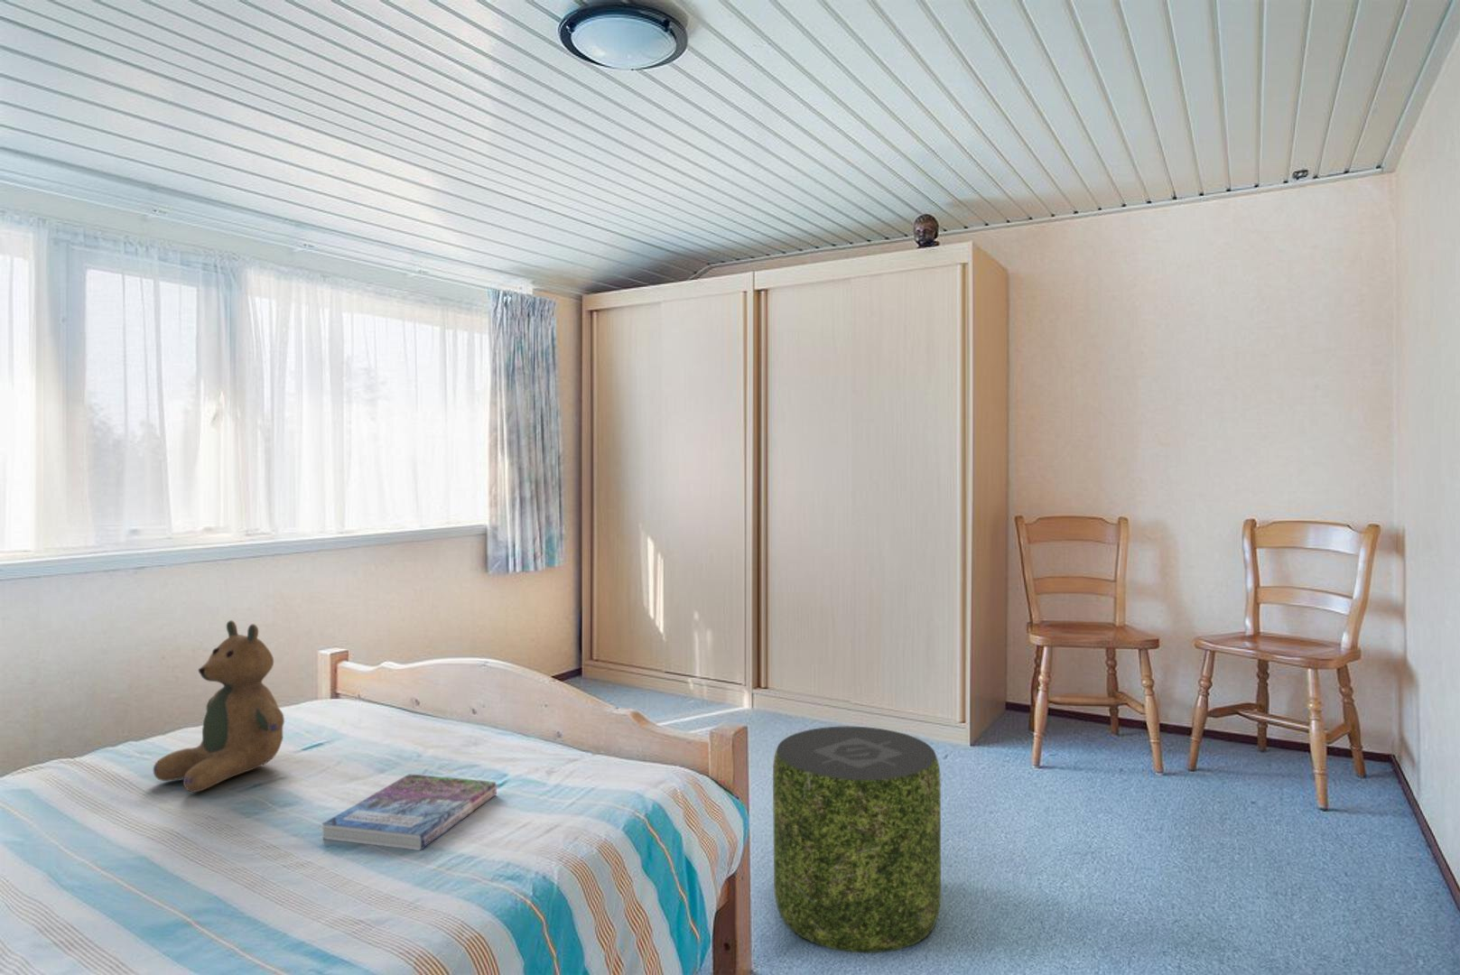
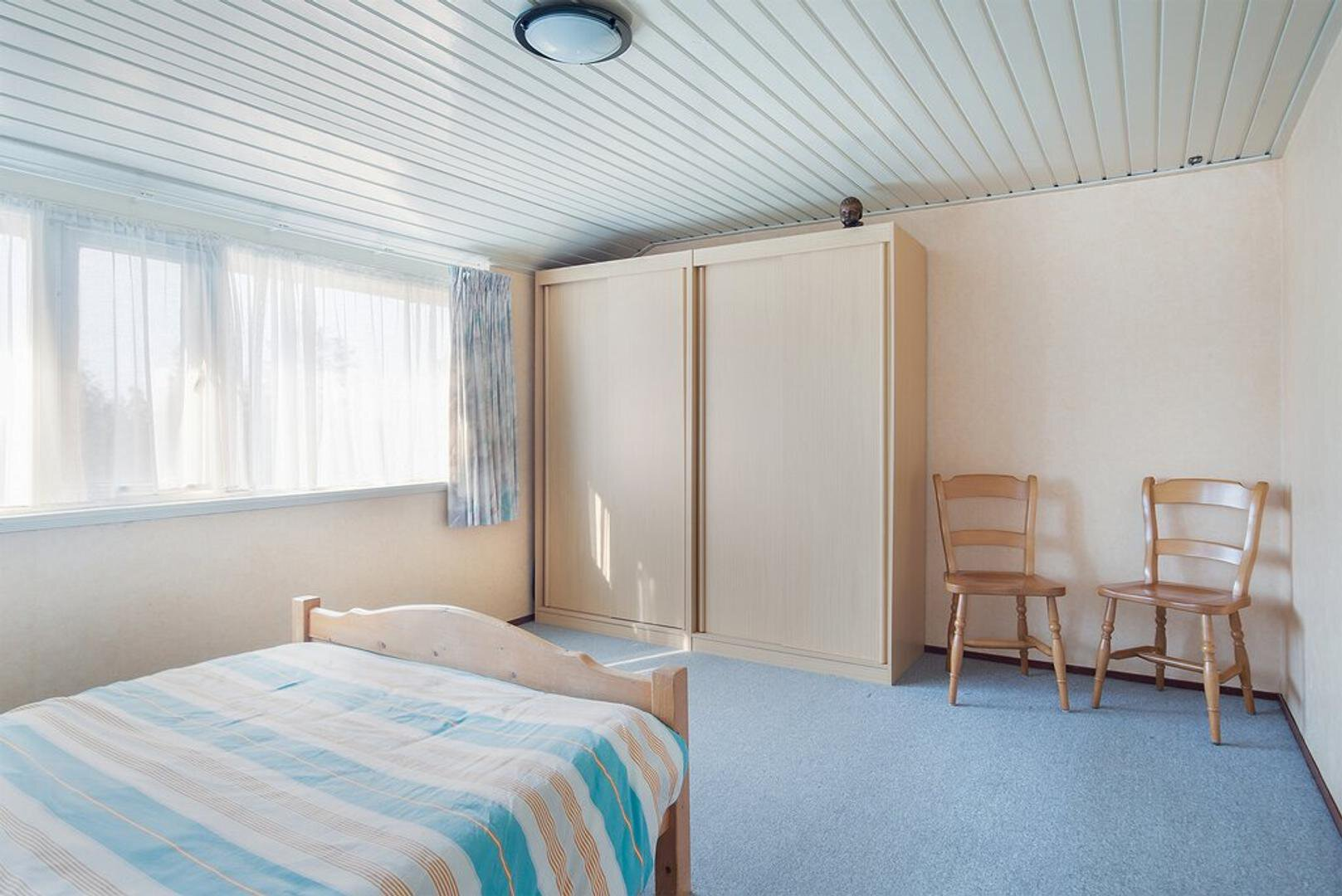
- book (415, 809)
- teddy bear (221, 700)
- pouf (855, 829)
